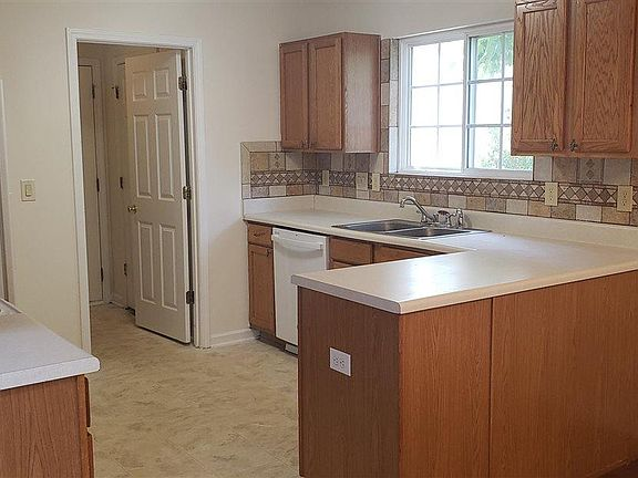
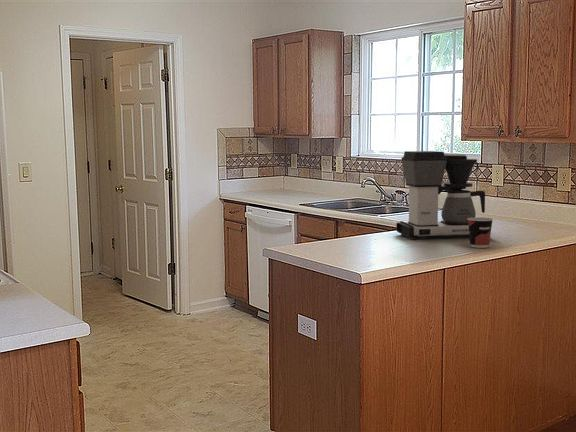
+ cup (479, 232)
+ coffee maker (447, 193)
